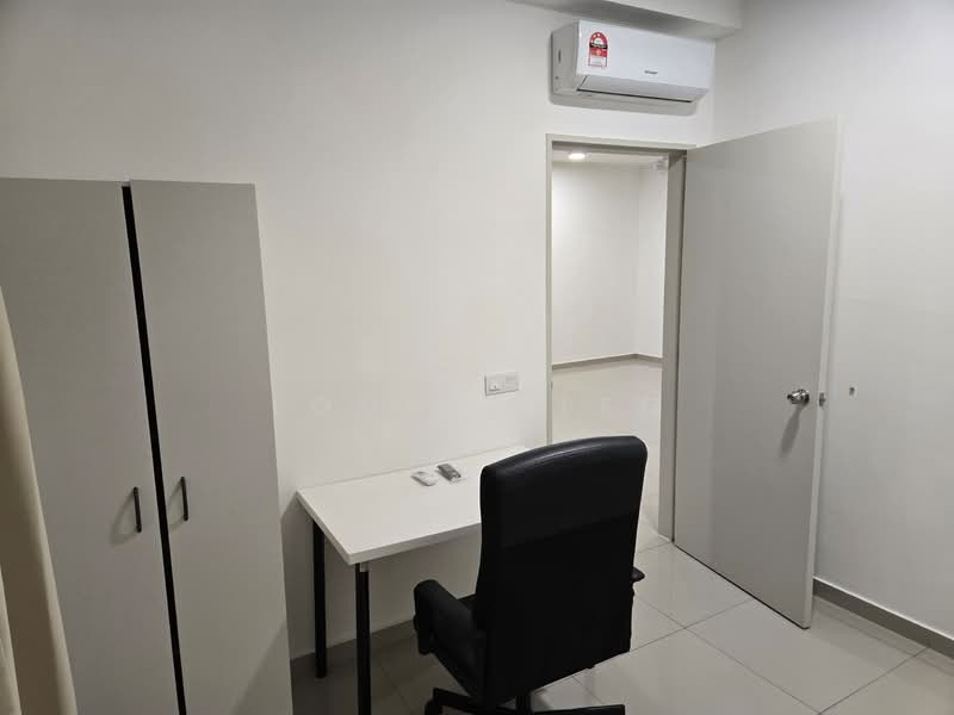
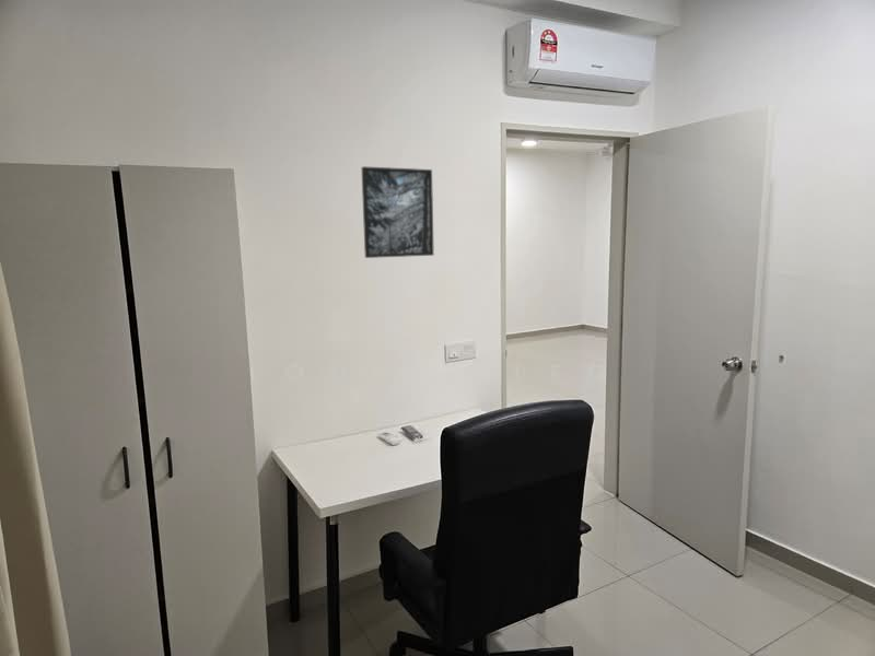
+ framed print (398, 212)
